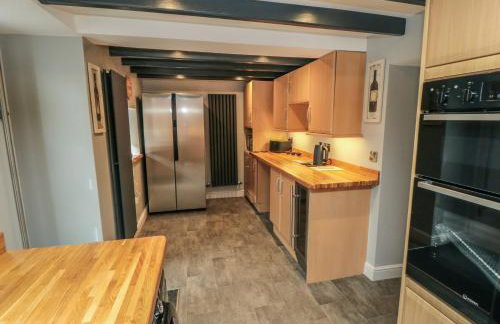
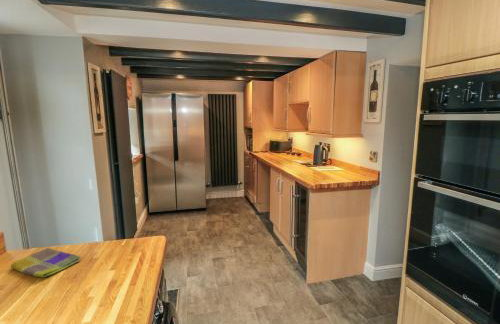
+ dish towel (46, 261)
